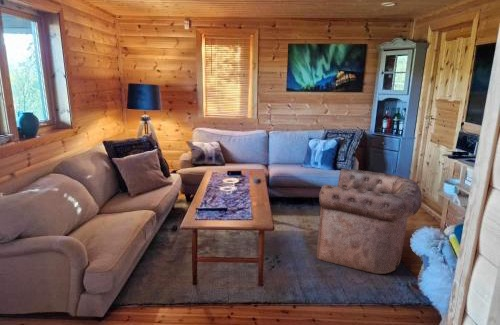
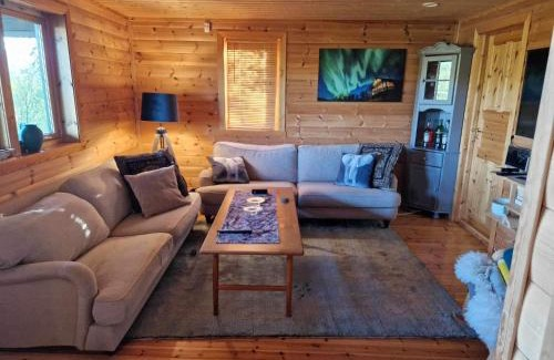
- armchair (369, 217)
